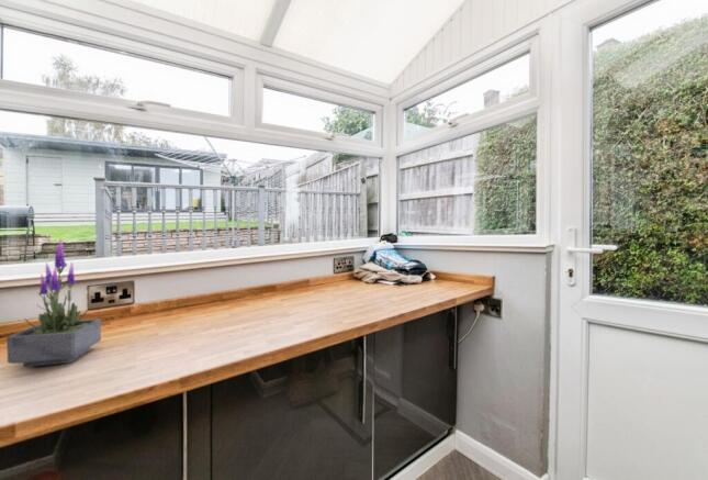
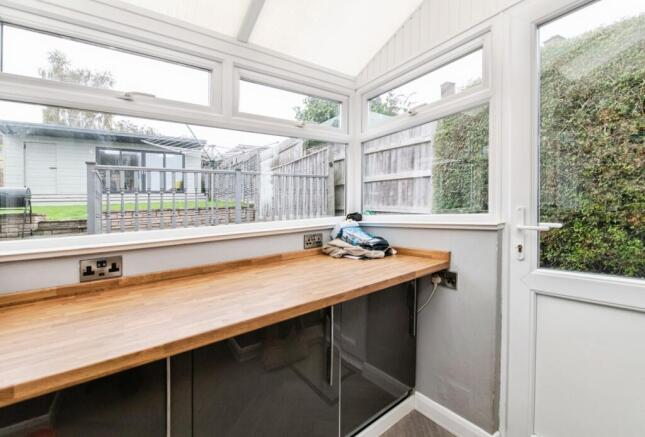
- potted plant (57, 298)
